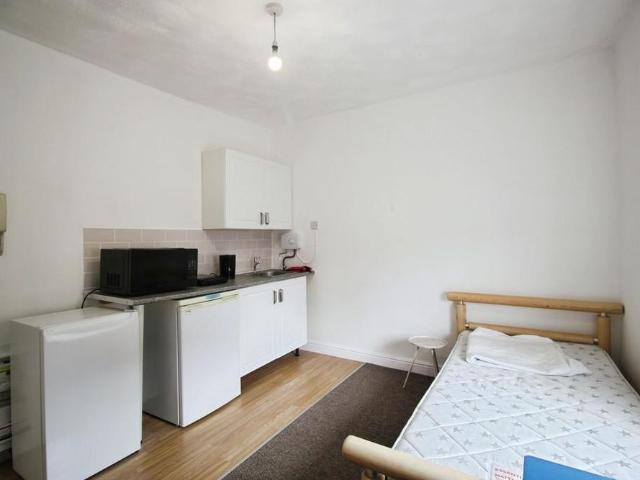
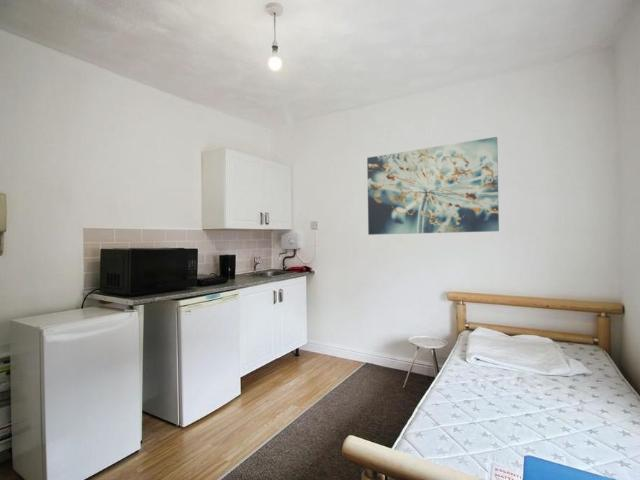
+ wall art (426, 190)
